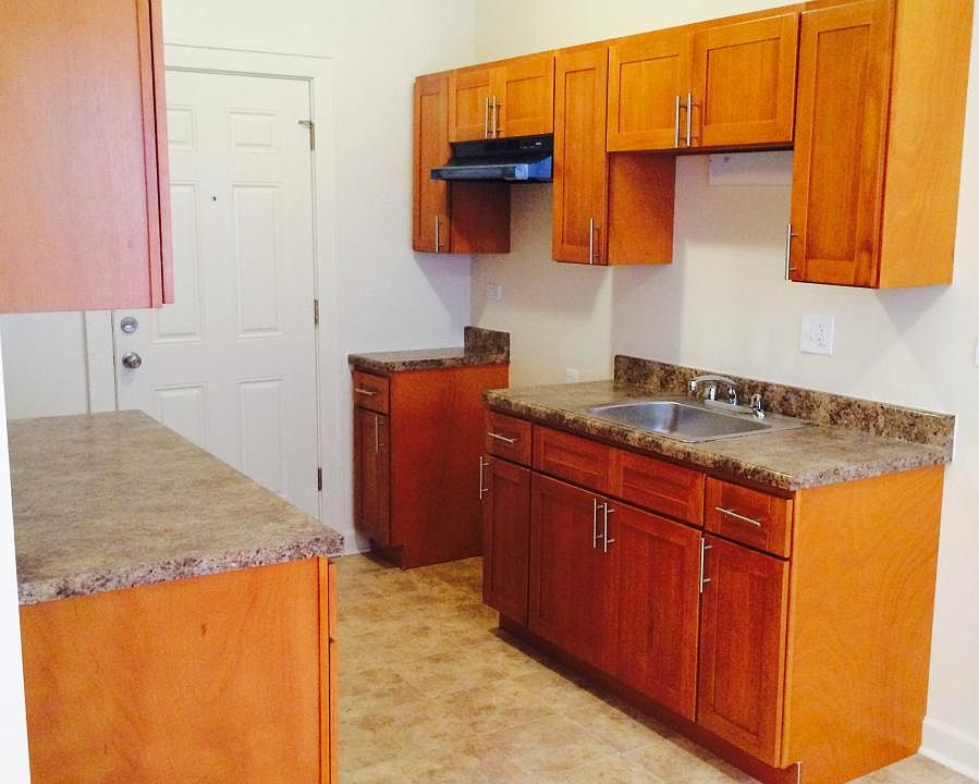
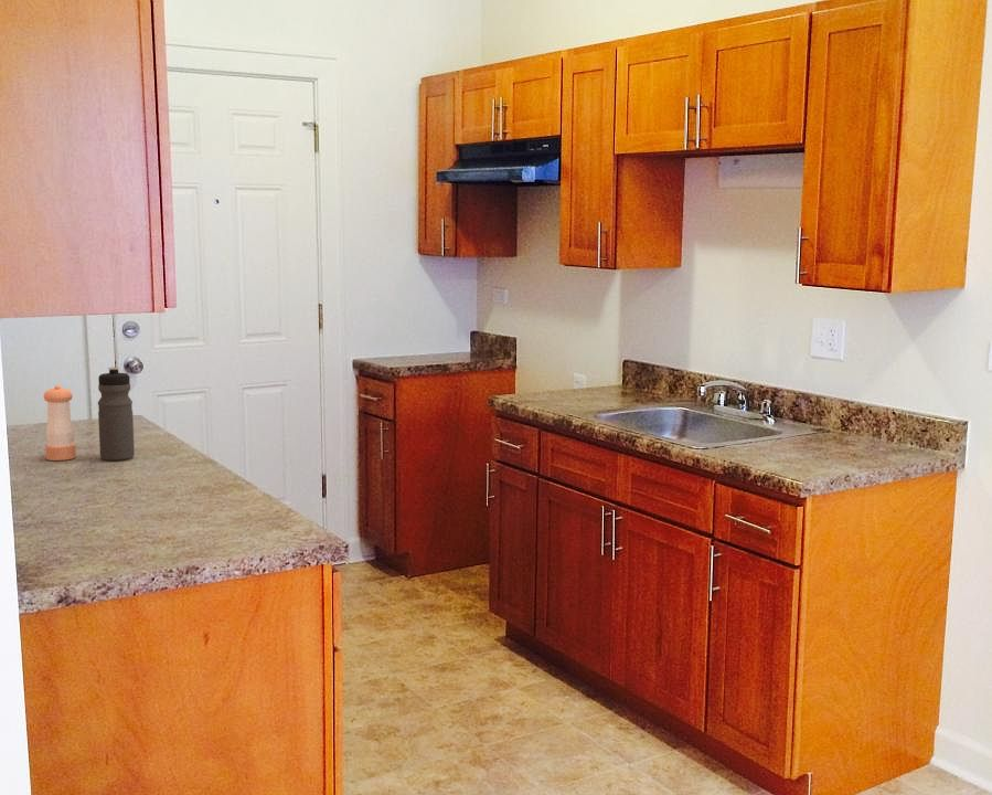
+ pepper shaker (58, 422)
+ water bottle (115, 412)
